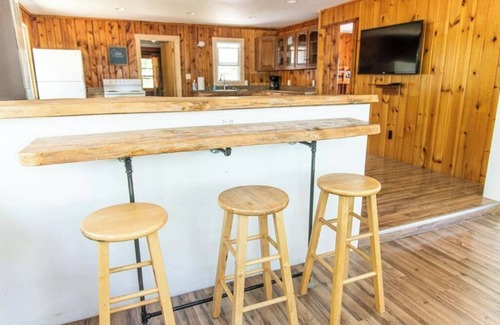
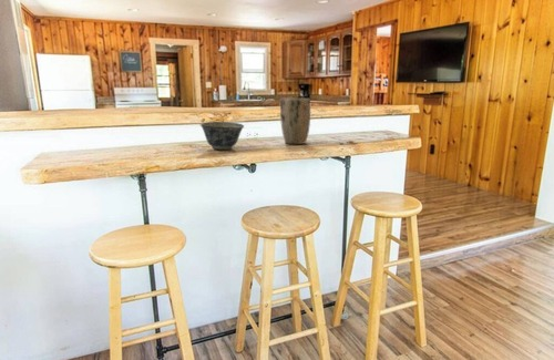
+ plant pot (295, 121)
+ bowl (222, 135)
